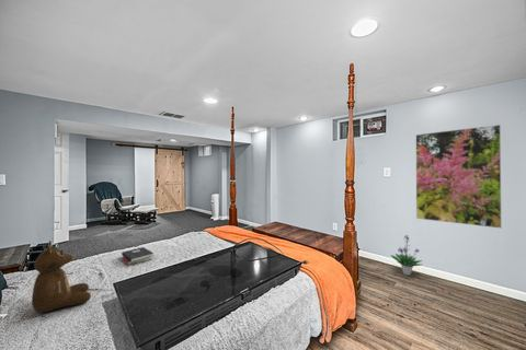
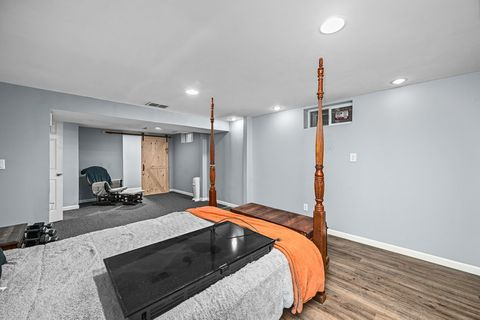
- potted plant (405, 255)
- hardback book (137, 255)
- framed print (454, 176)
- teddy bear (62, 272)
